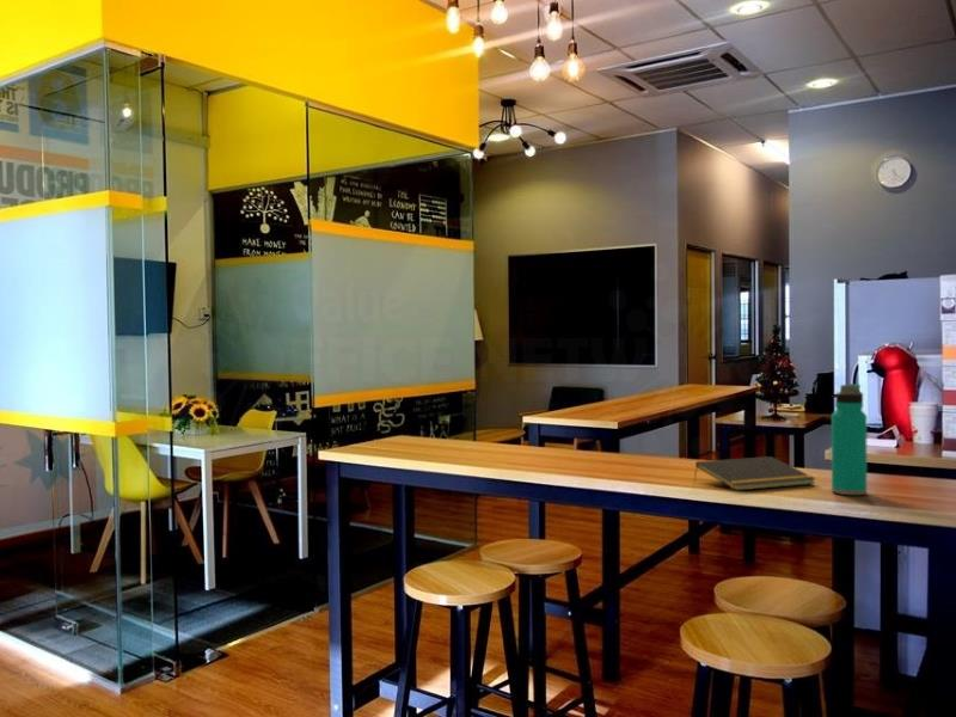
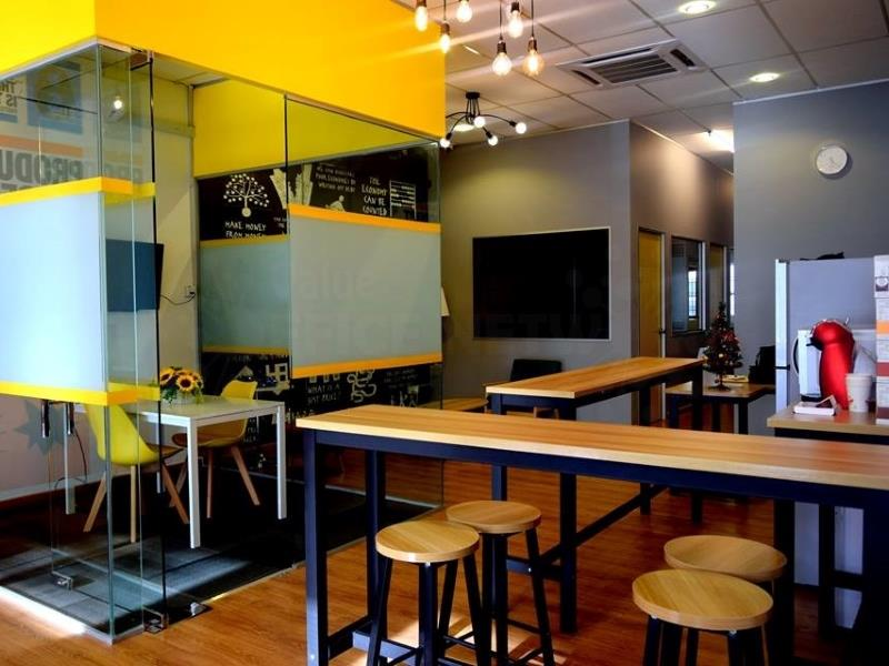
- notepad (754, 472)
- water bottle (848, 437)
